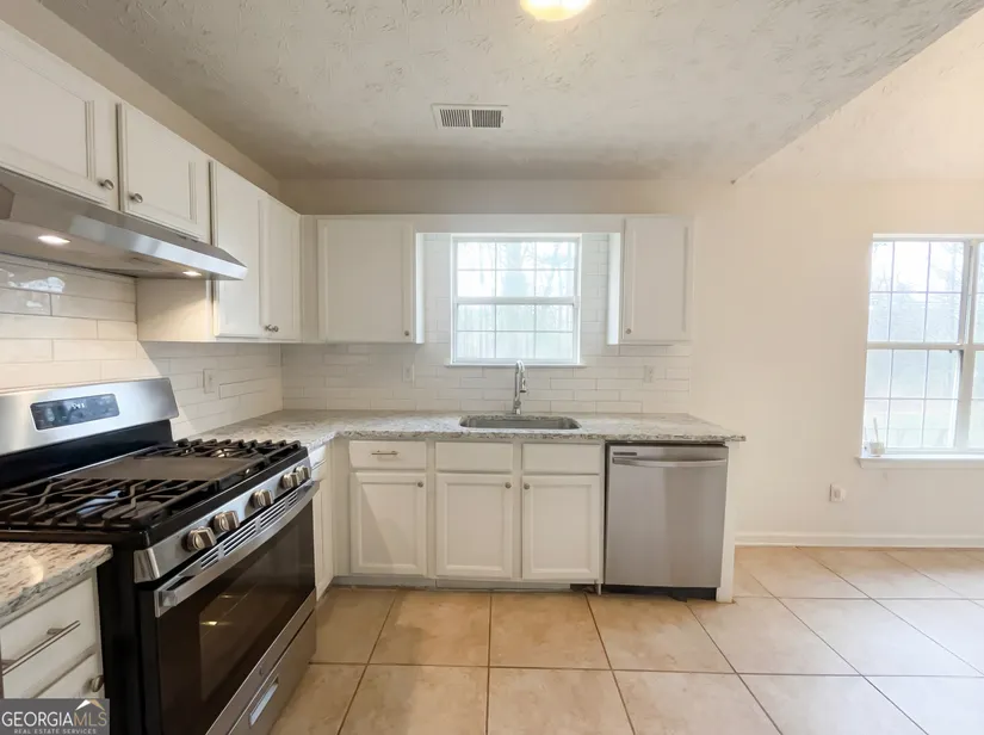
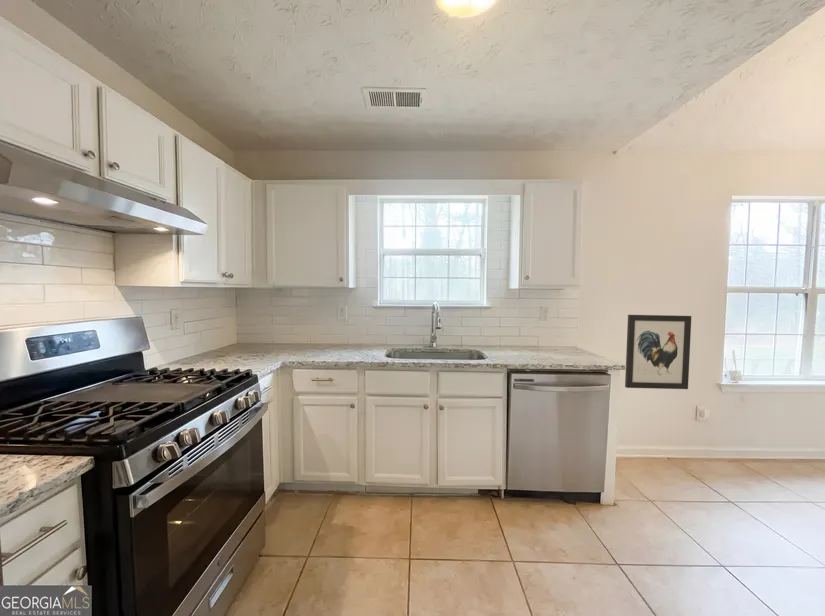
+ wall art (657, 351)
